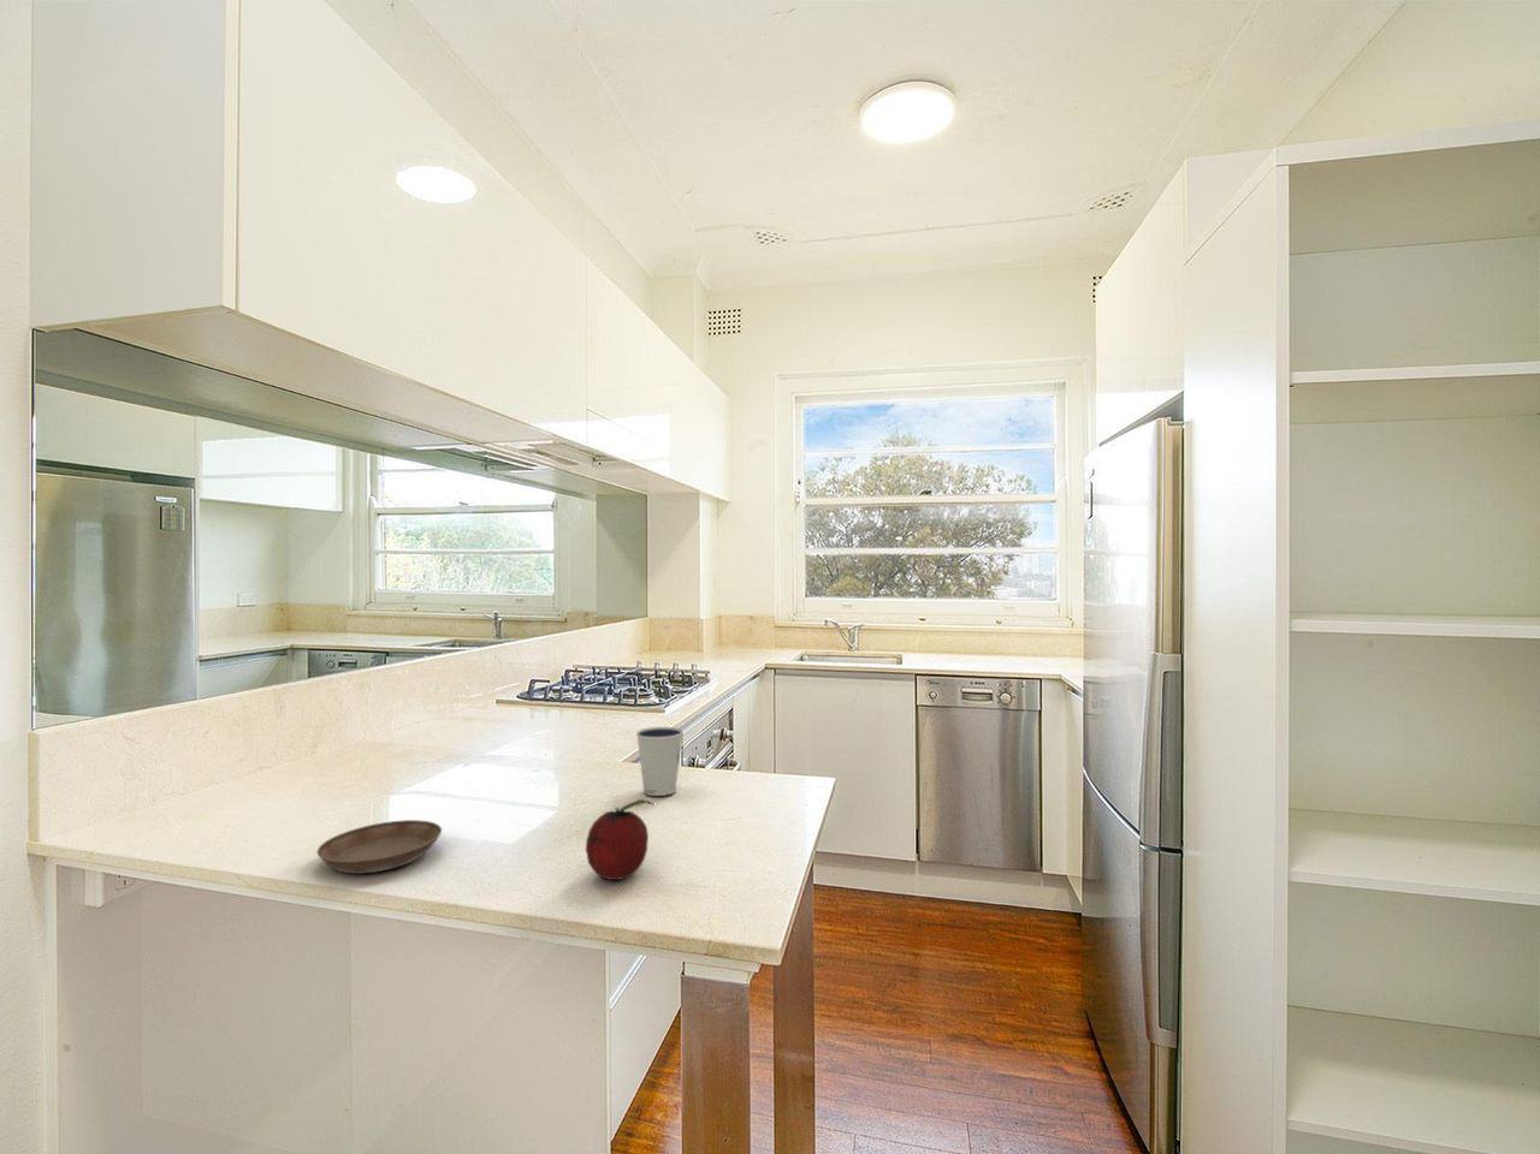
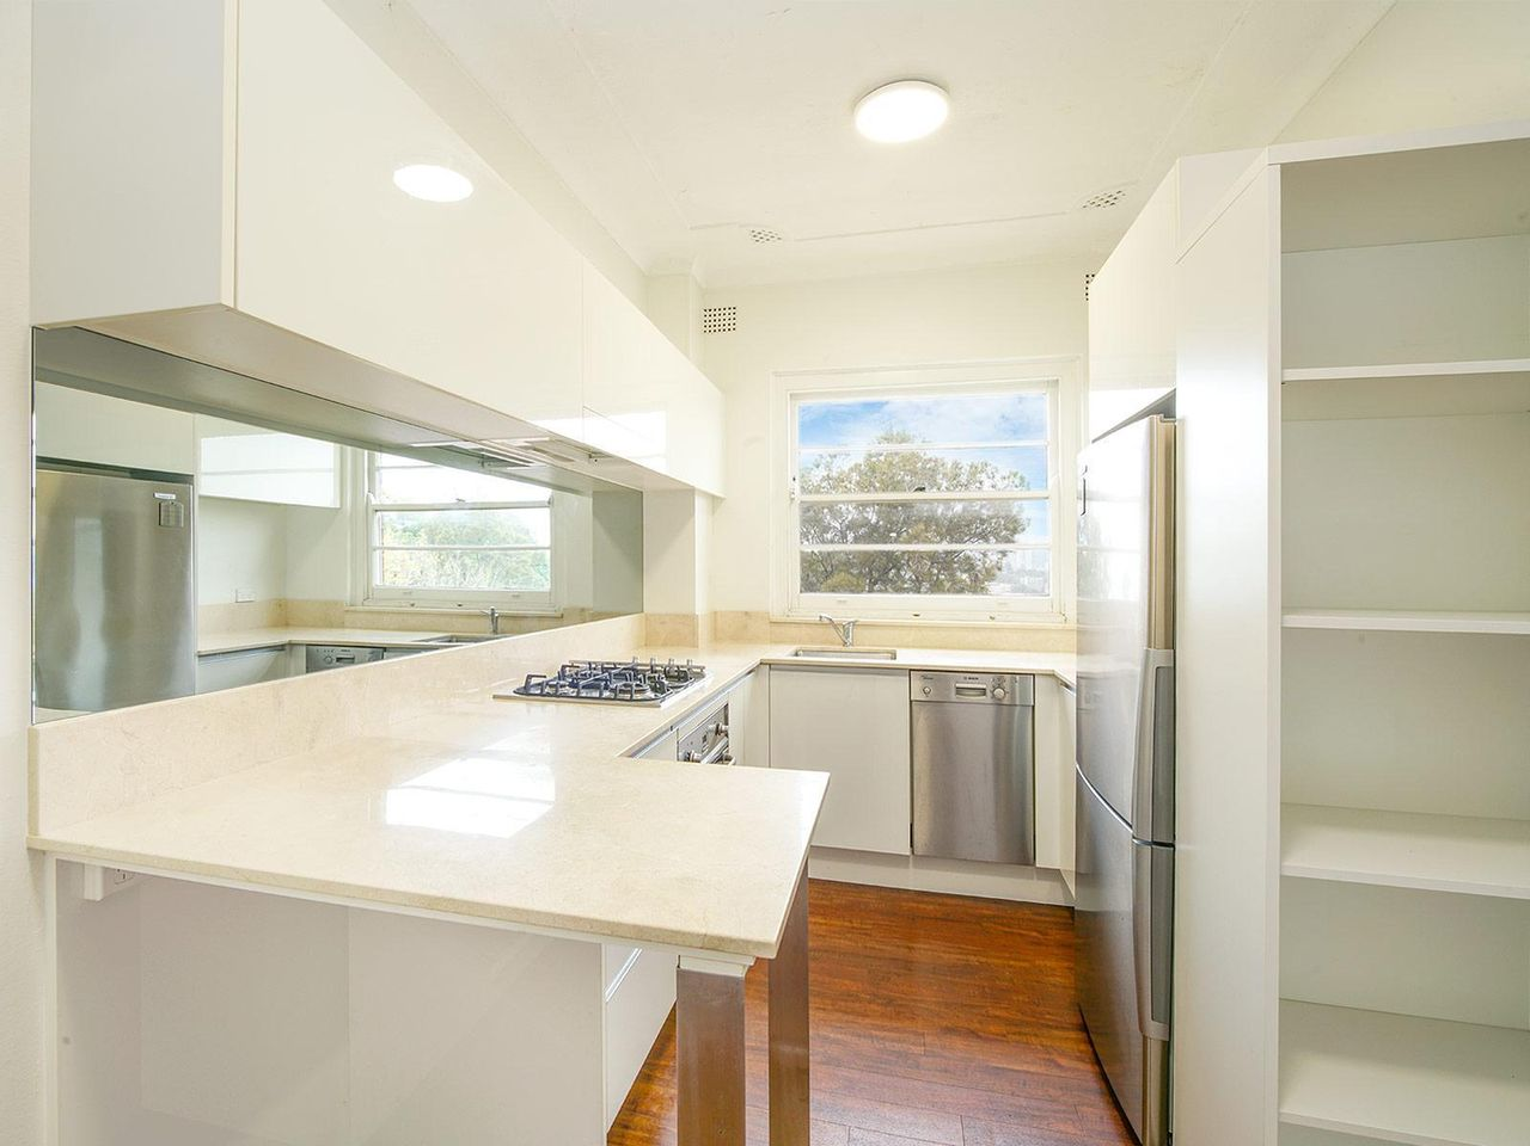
- dixie cup (660, 761)
- fruit (620, 836)
- saucer (382, 847)
